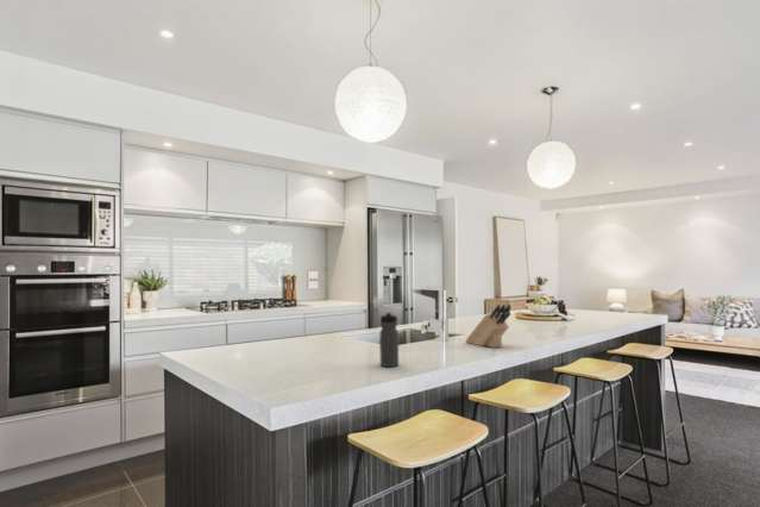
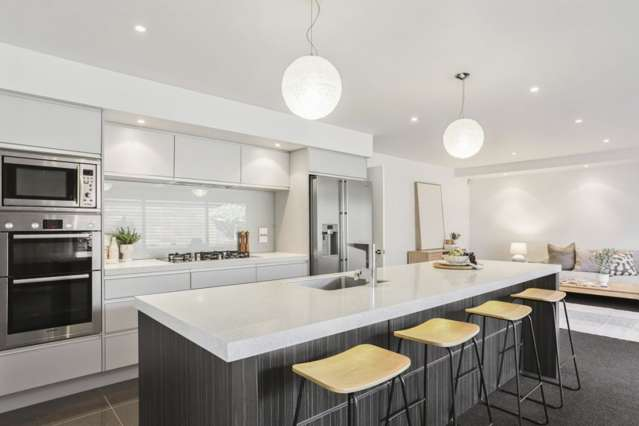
- knife block (489, 324)
- water bottle (389, 338)
